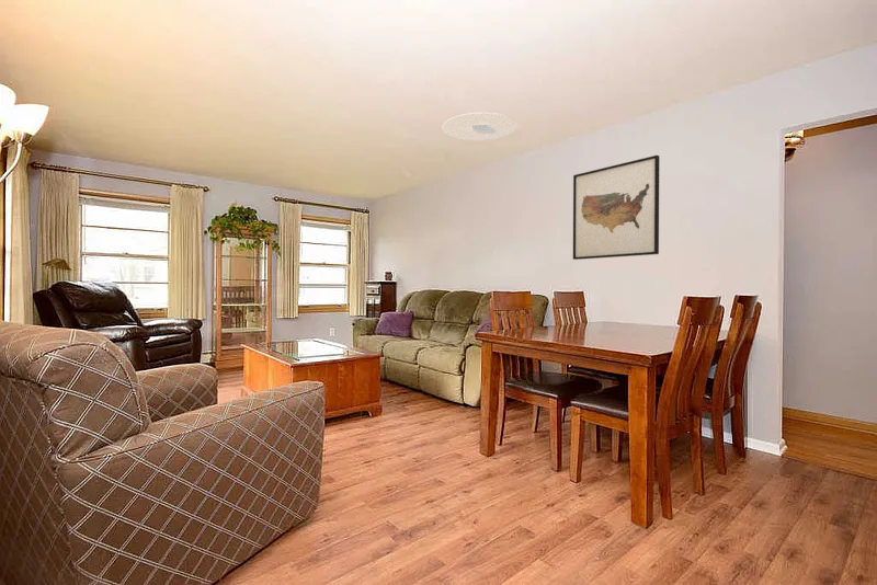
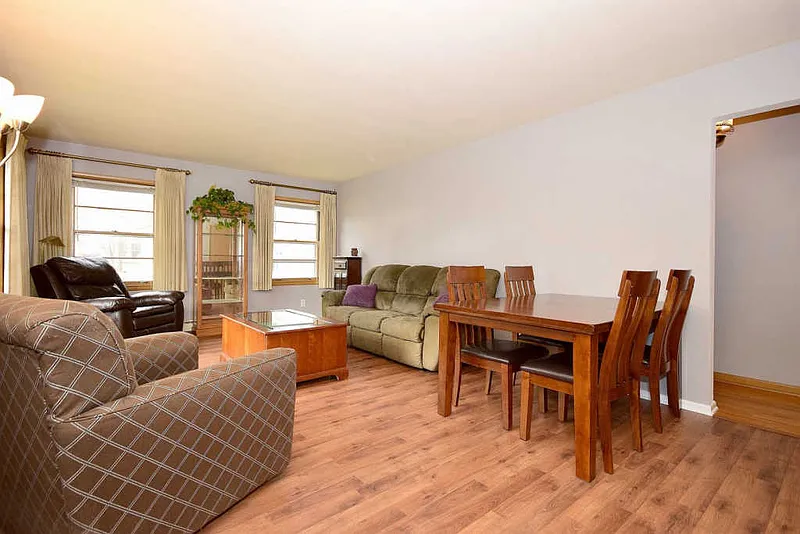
- wall art (613, 211)
- ceiling light (479, 124)
